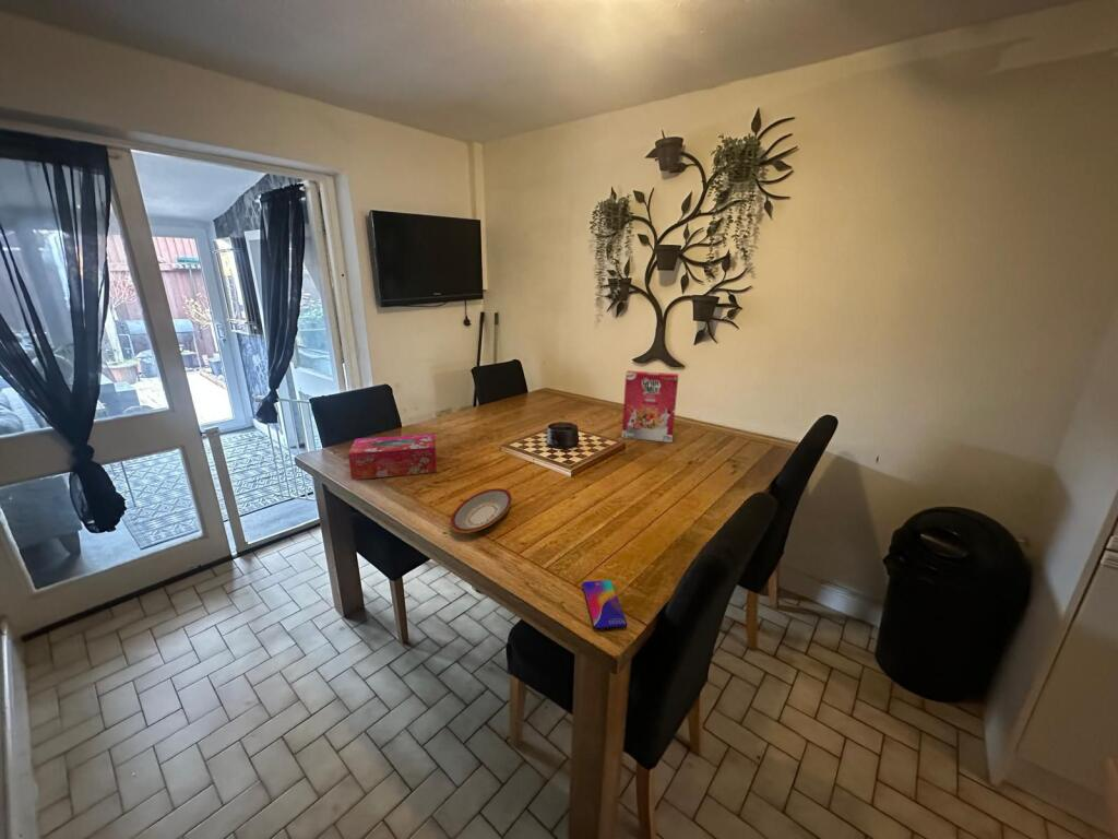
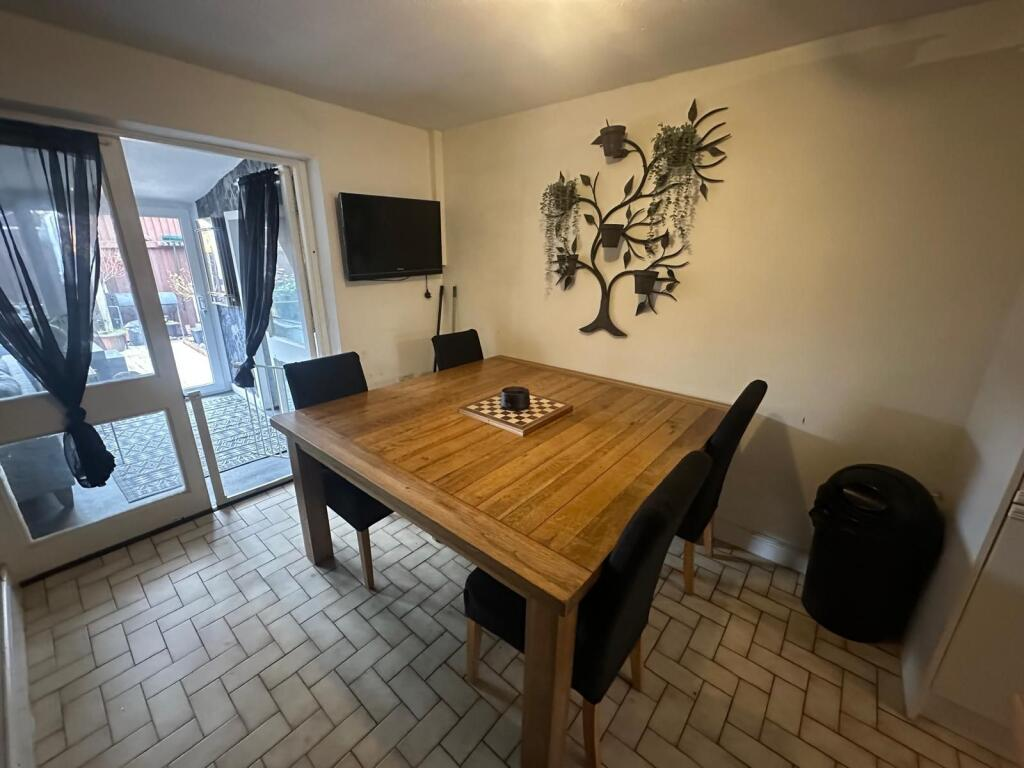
- cereal box (649, 405)
- tissue box (395, 454)
- smartphone (603, 602)
- plate (483, 511)
